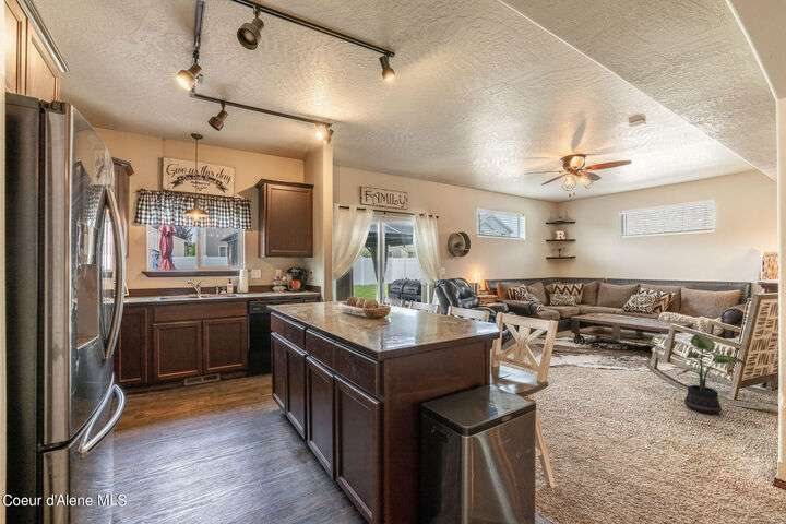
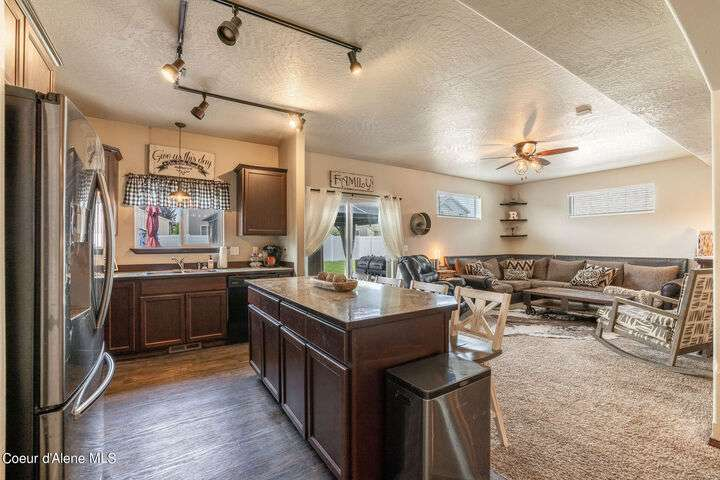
- potted plant (706, 373)
